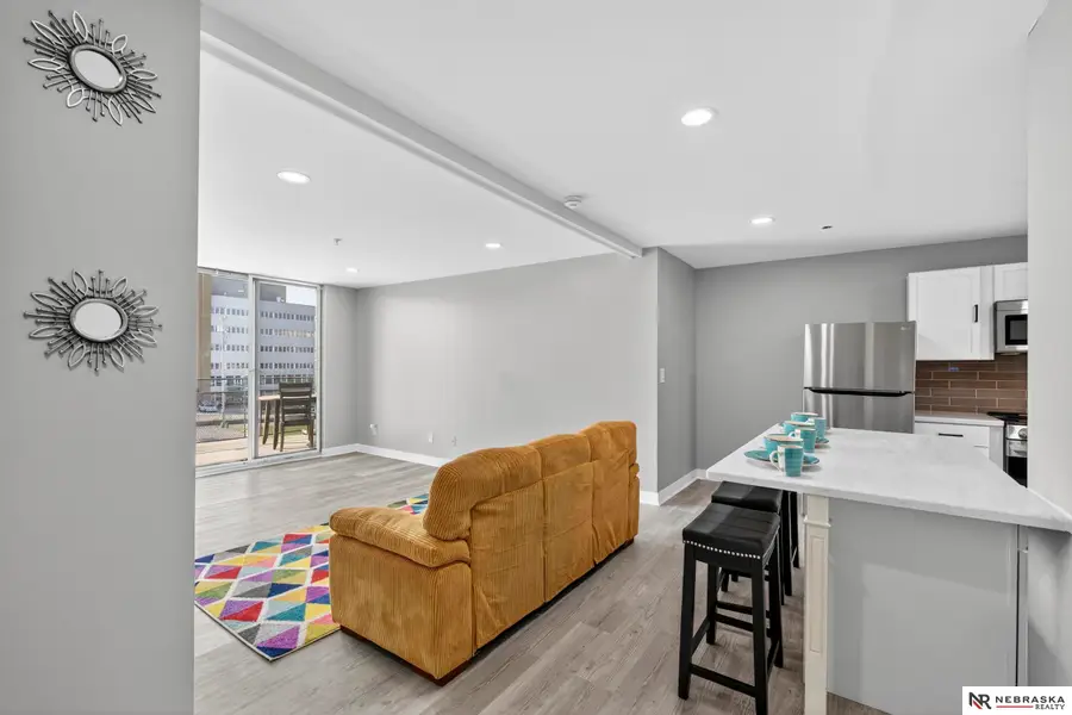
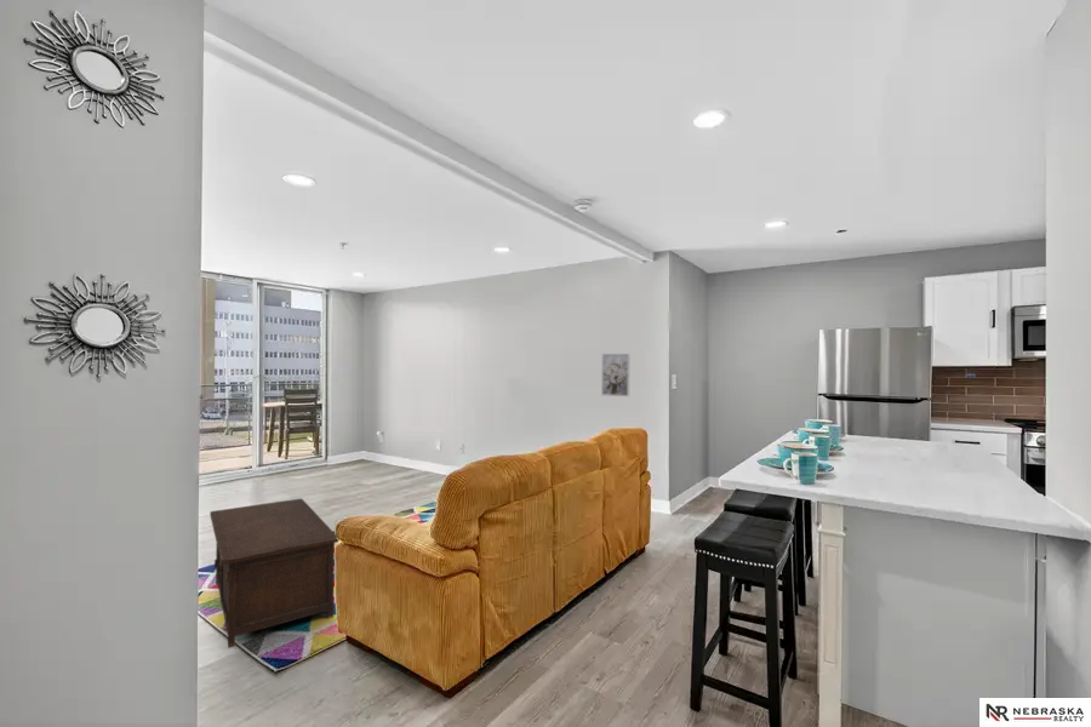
+ wall art (615, 374)
+ cabinet (268, 561)
